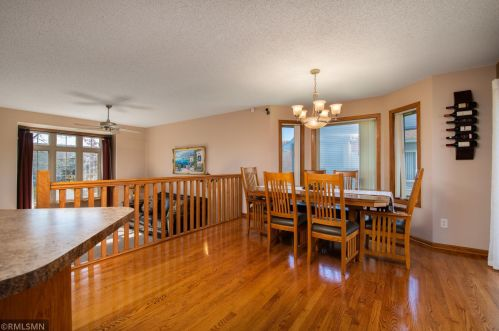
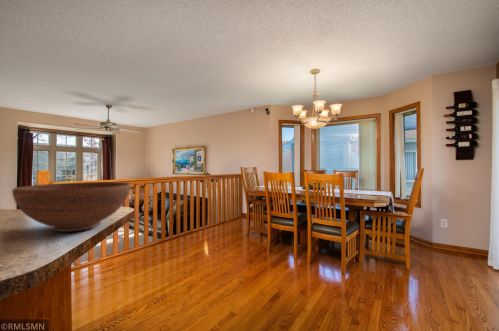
+ fruit bowl (78, 206)
